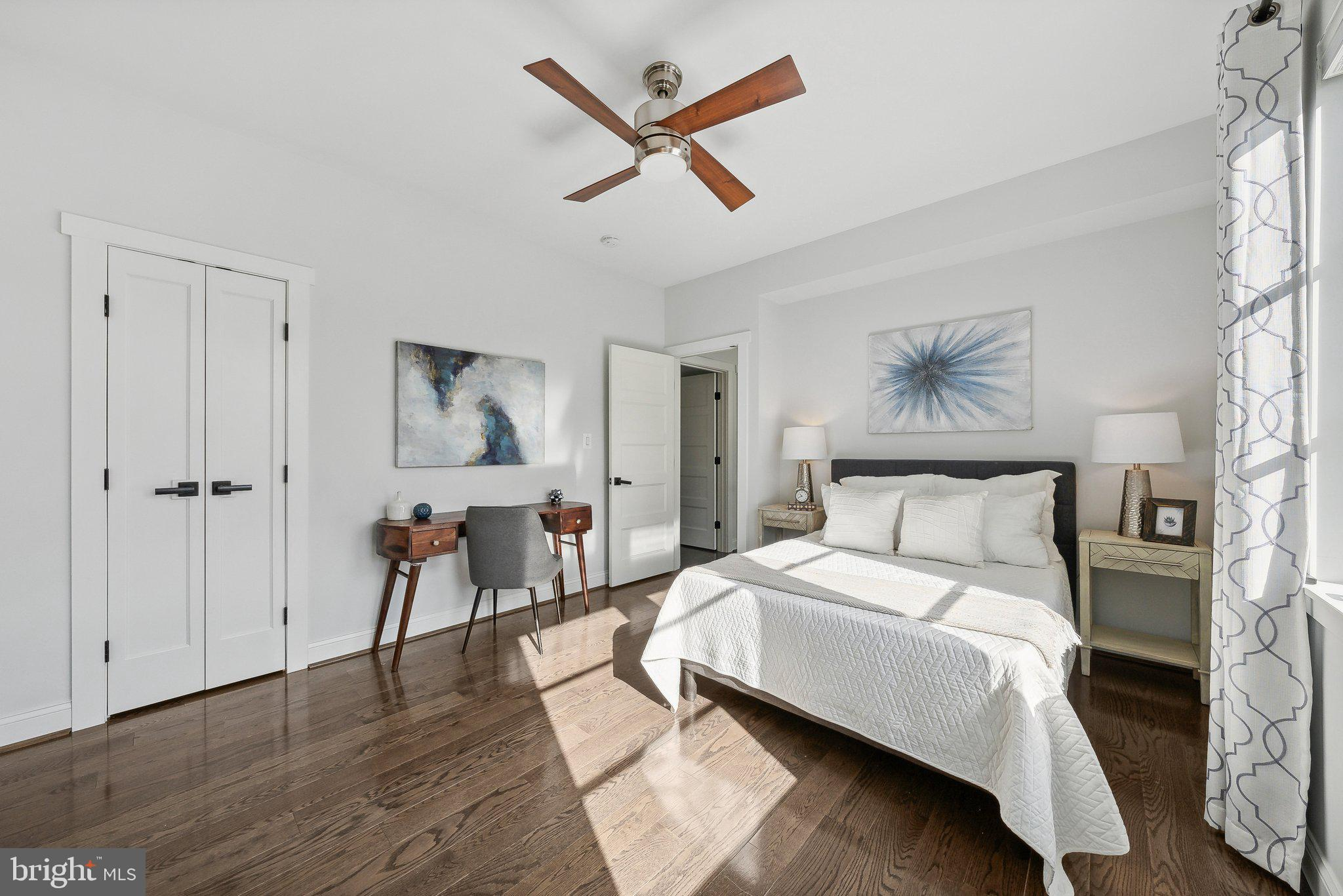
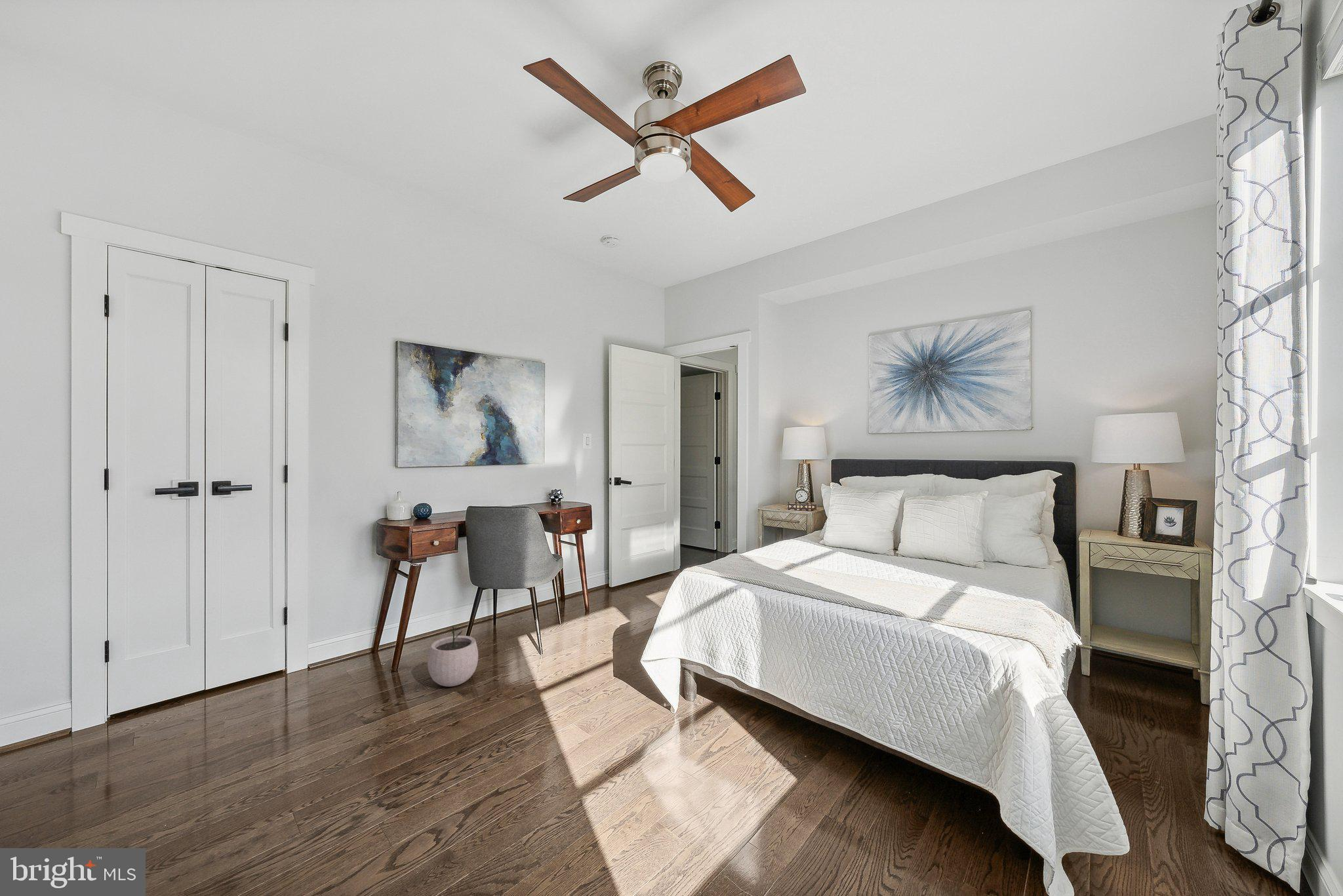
+ plant pot (453, 653)
